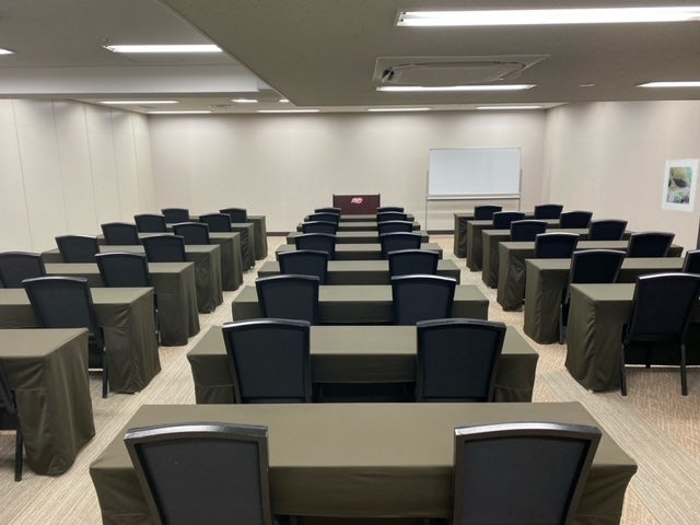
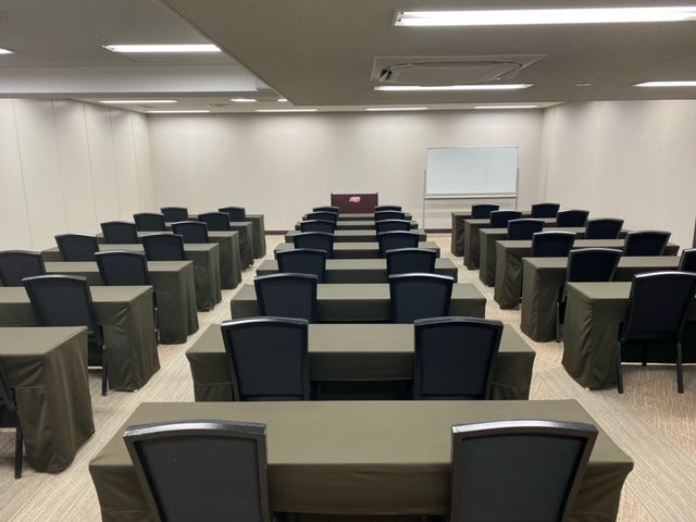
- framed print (679, 185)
